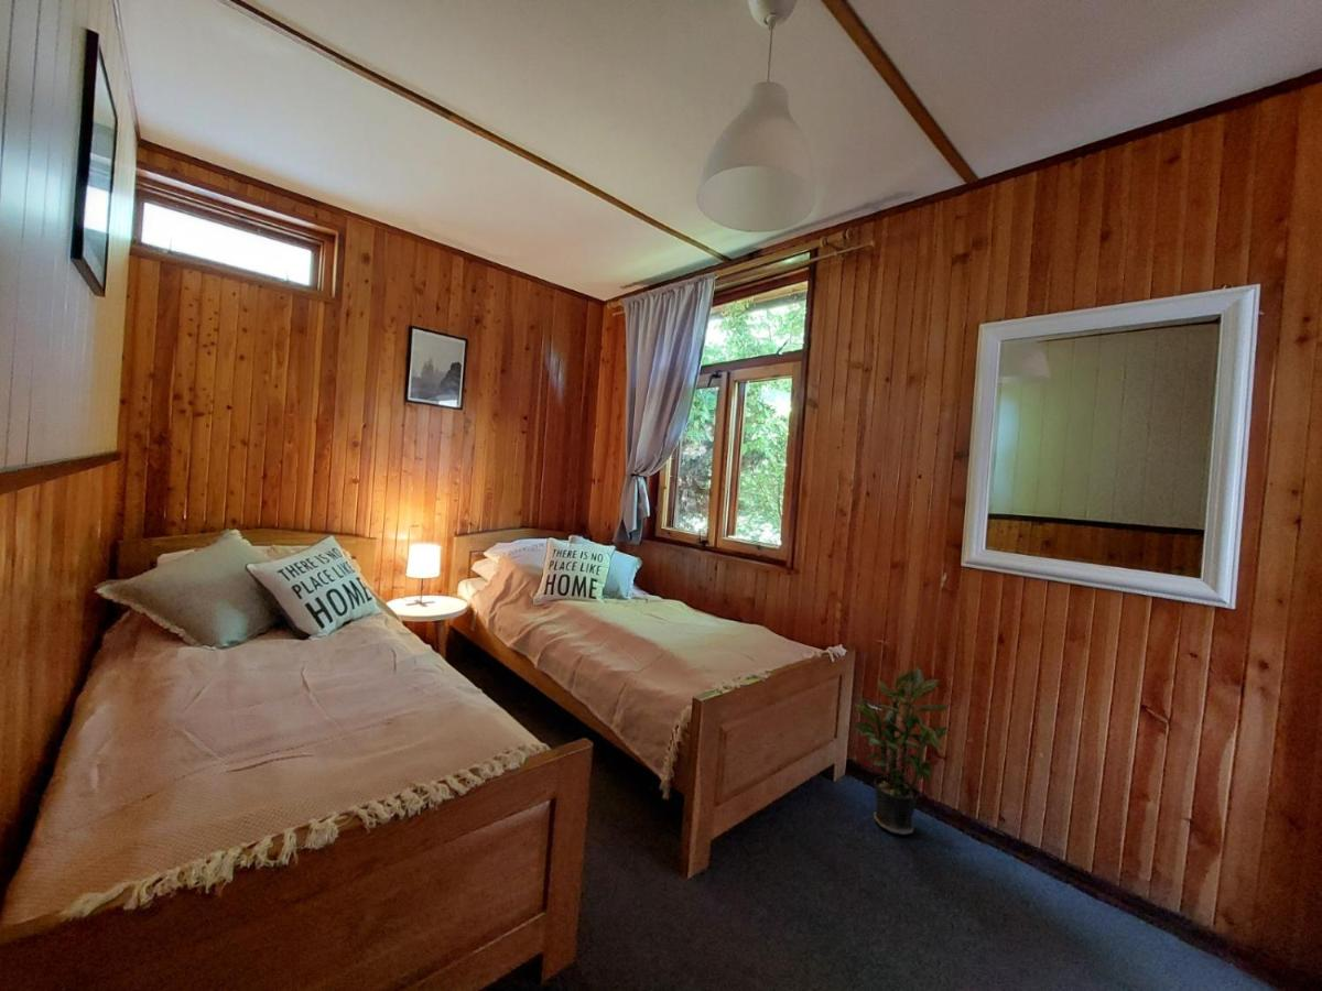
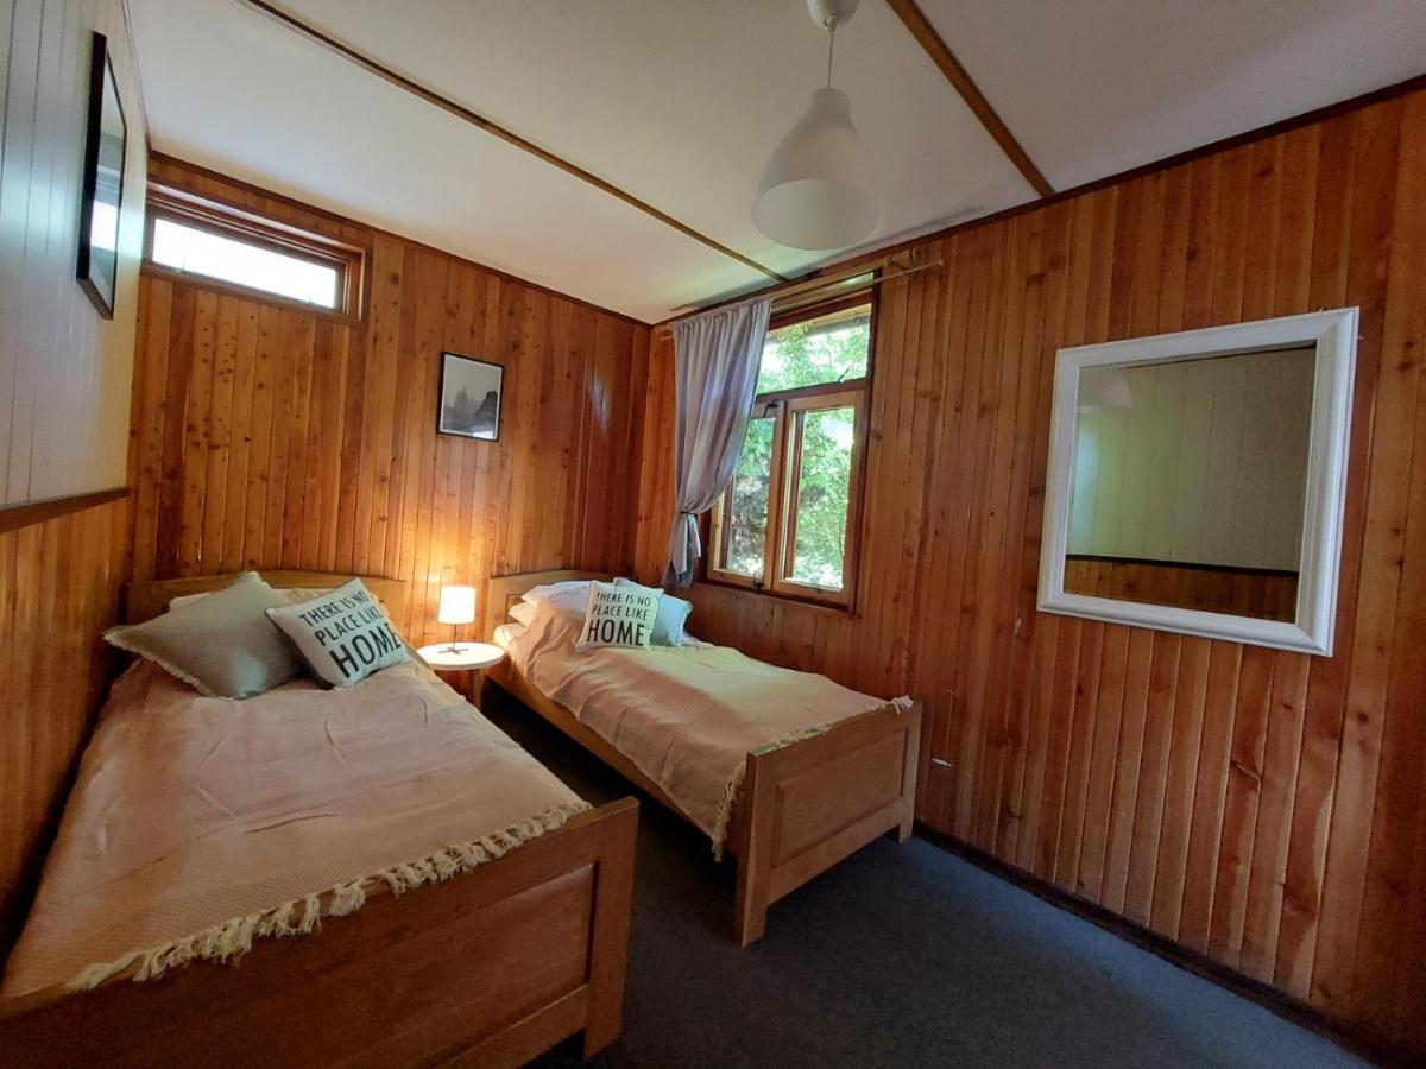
- potted plant (898, 743)
